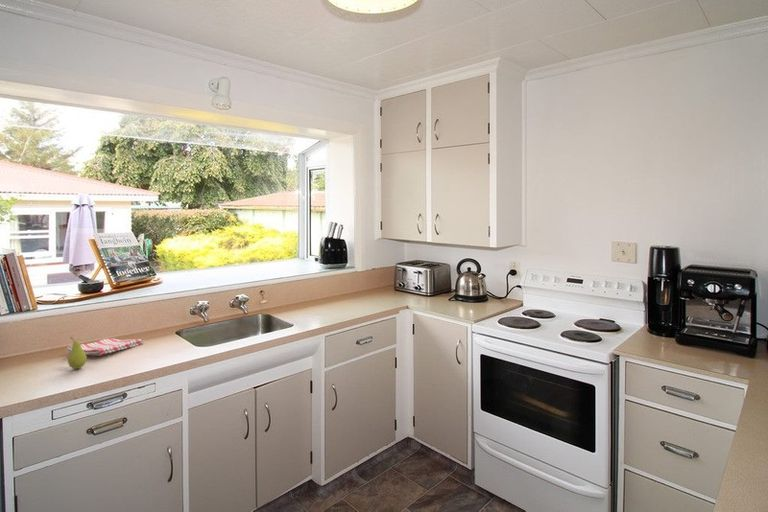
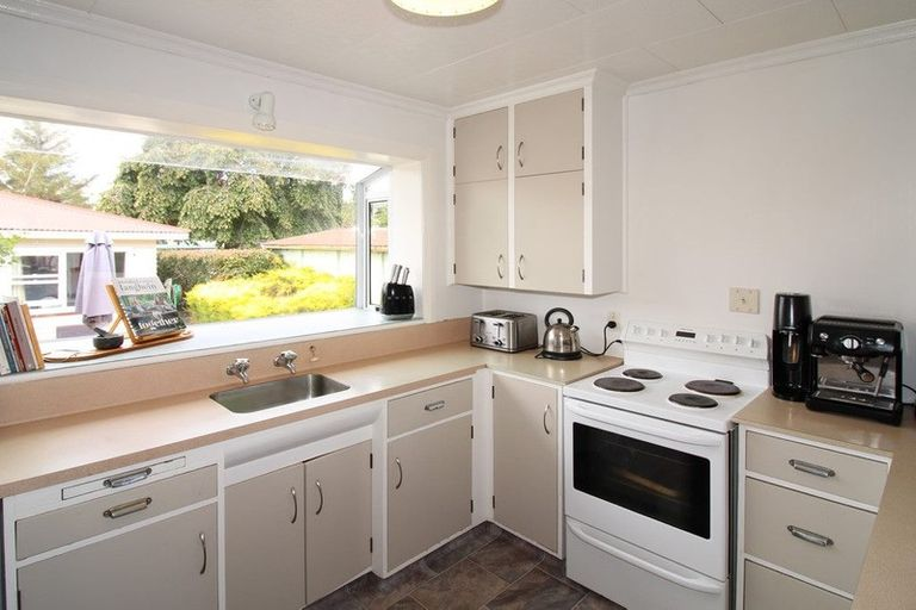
- dish towel (107, 345)
- fruit (77, 352)
